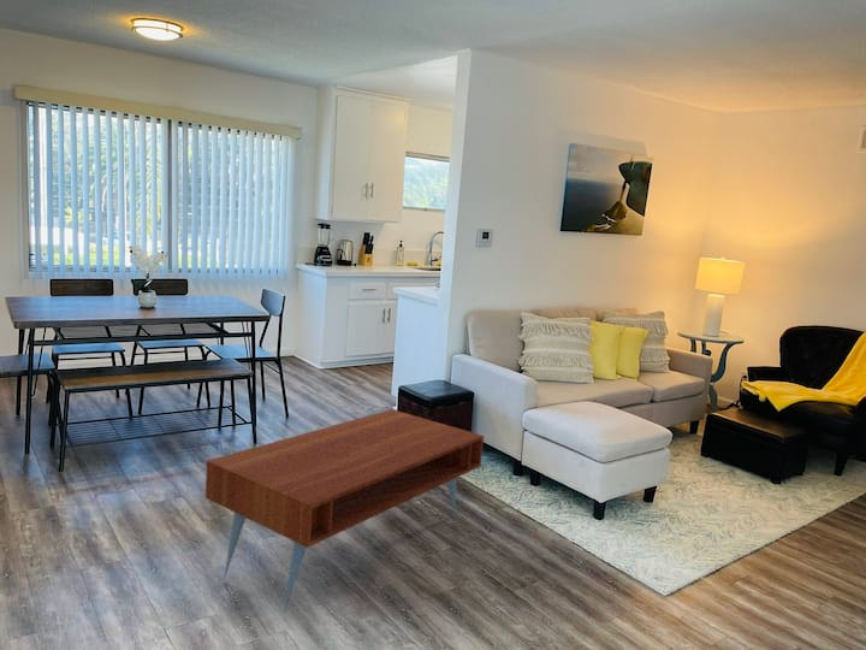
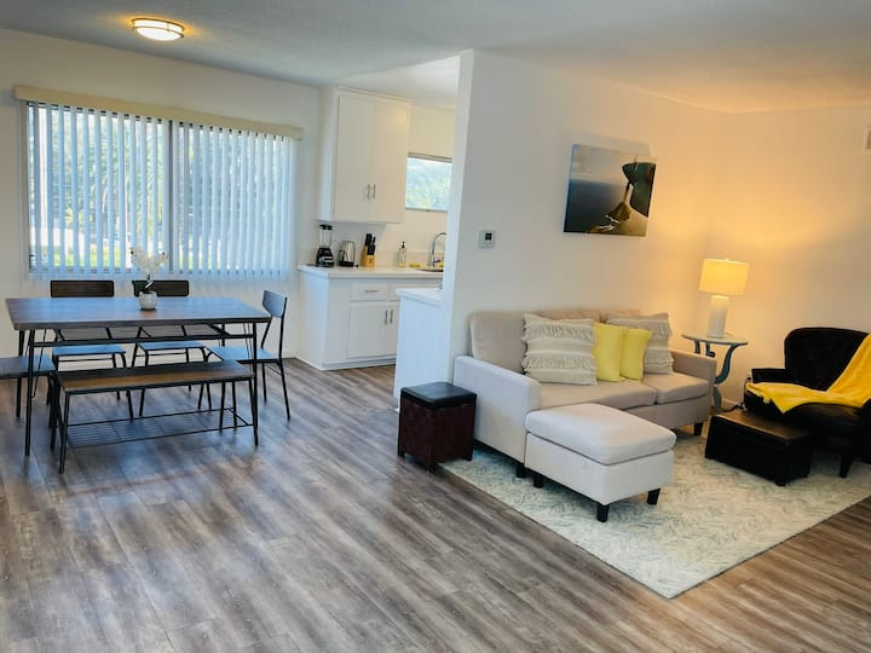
- coffee table (356, 496)
